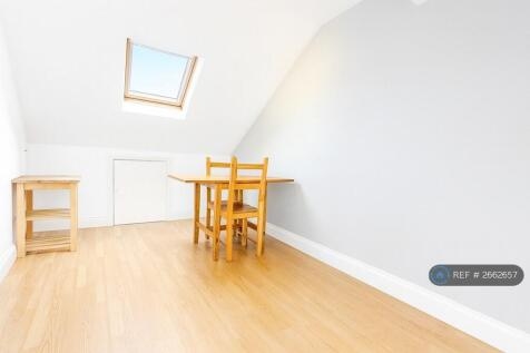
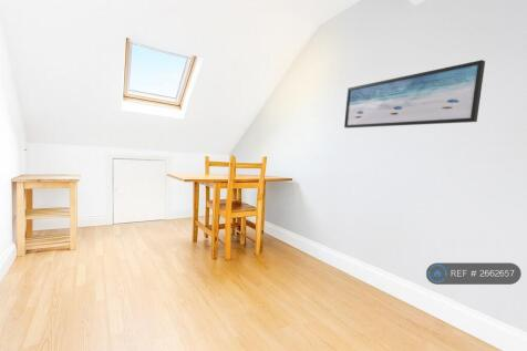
+ wall art (399, 101)
